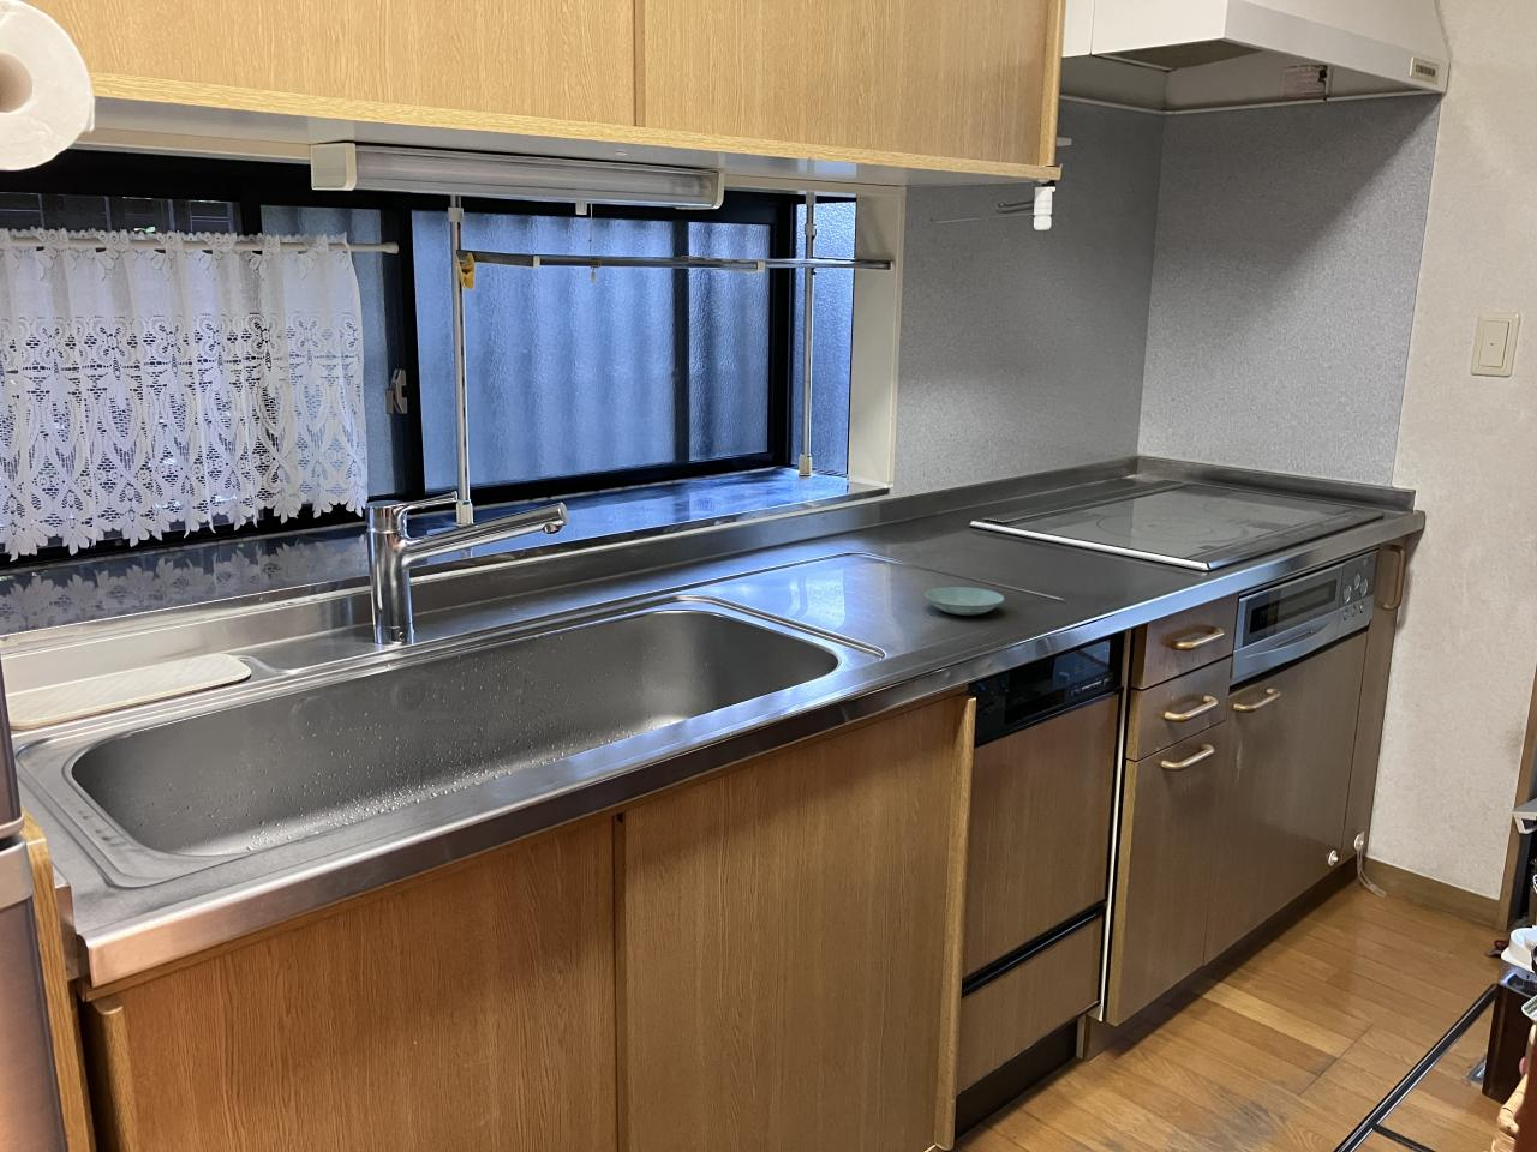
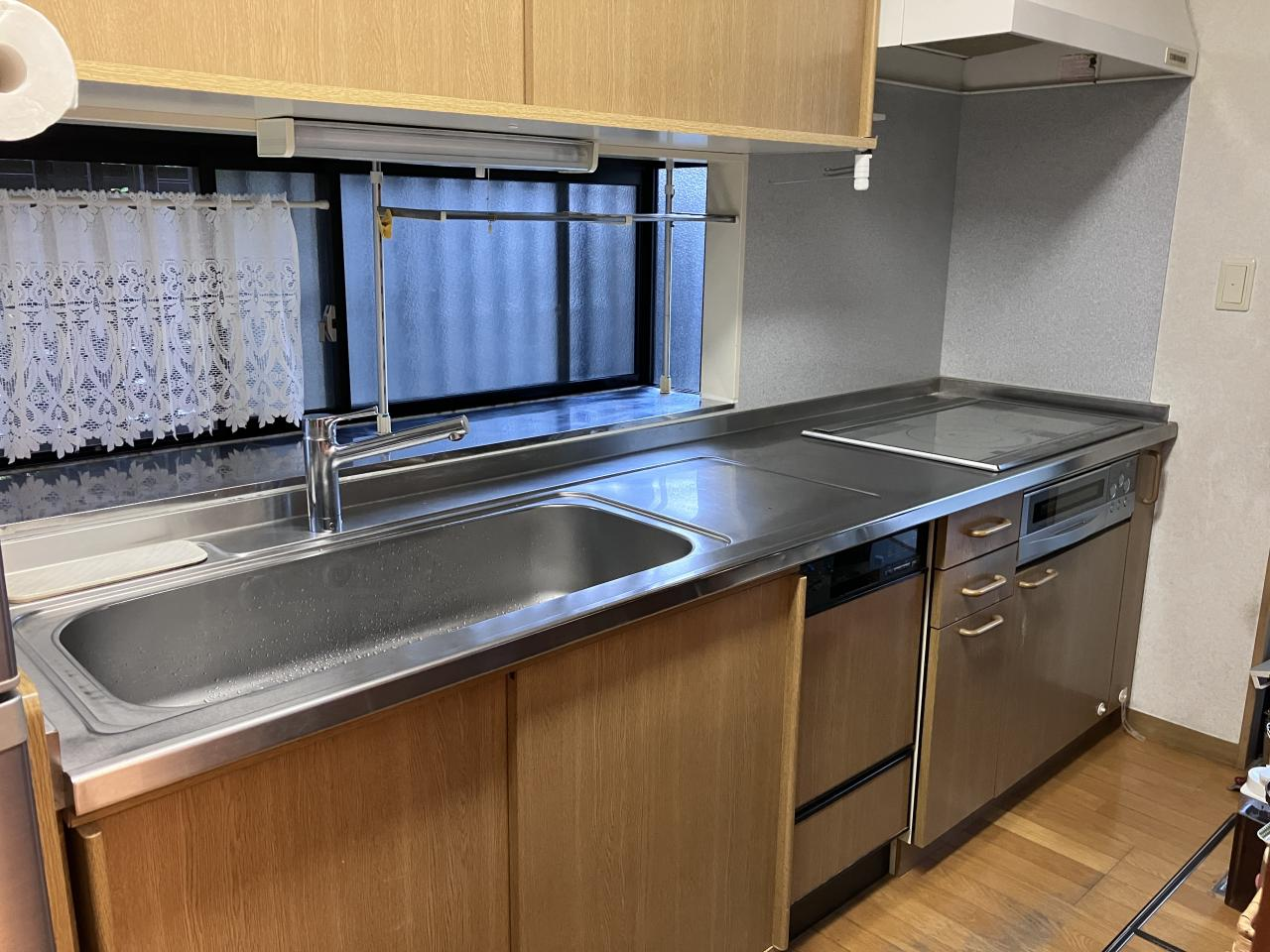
- saucer (963, 603)
